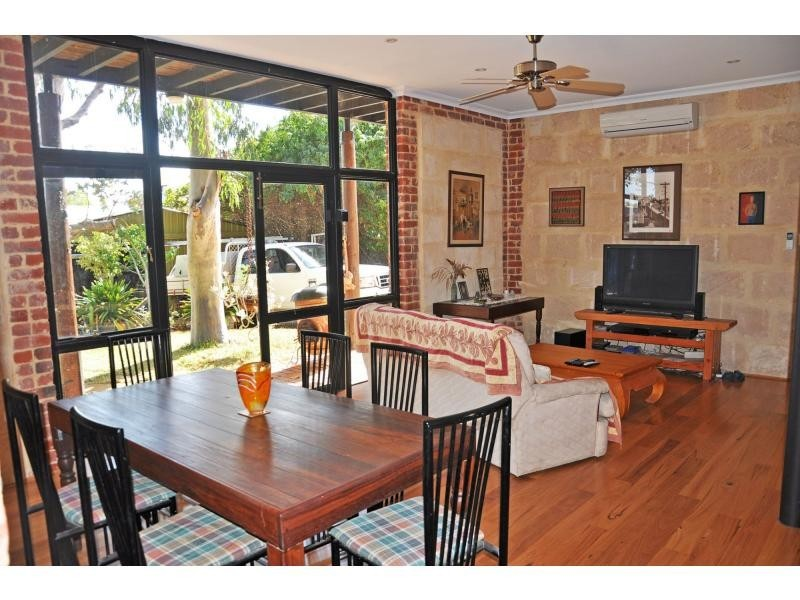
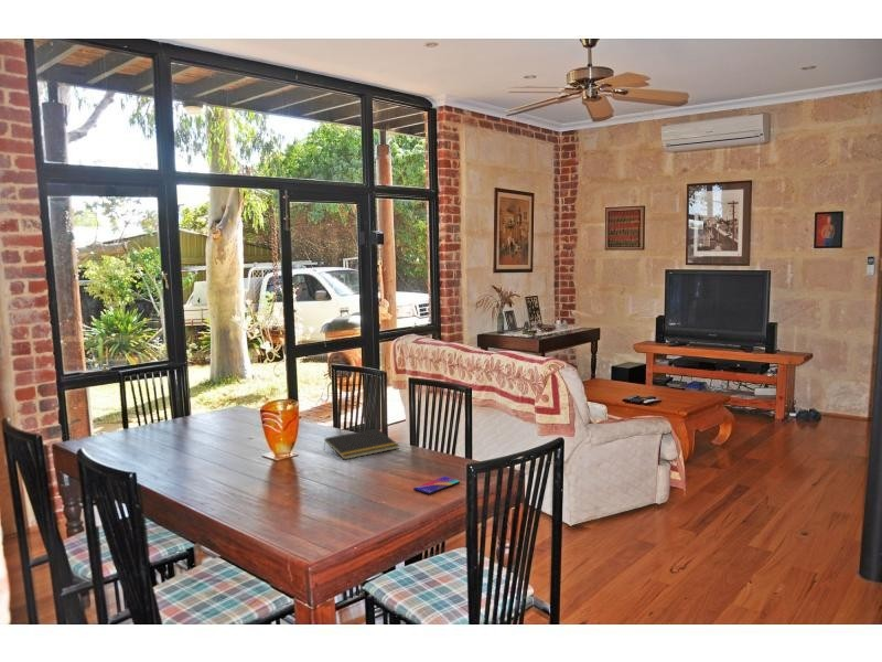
+ notepad (362, 442)
+ smartphone (437, 484)
